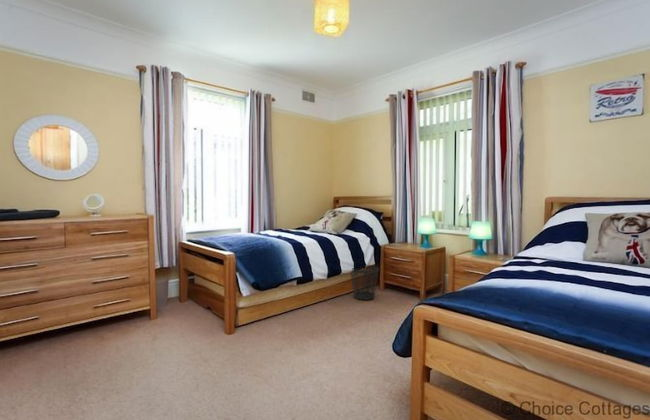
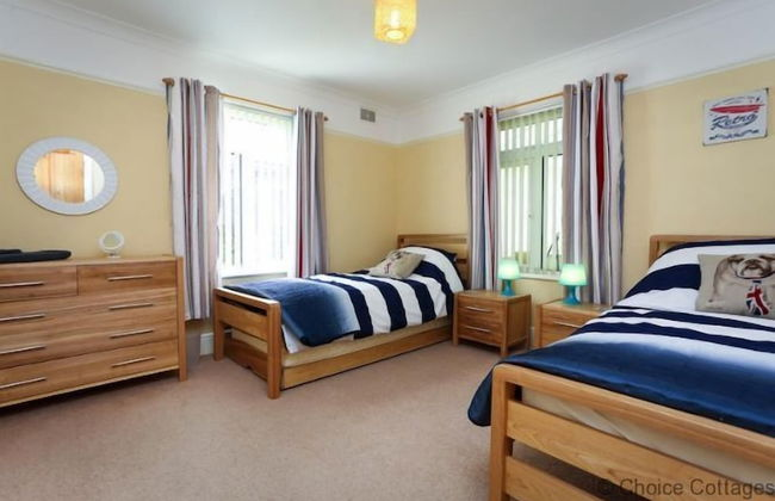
- wastebasket (364, 282)
